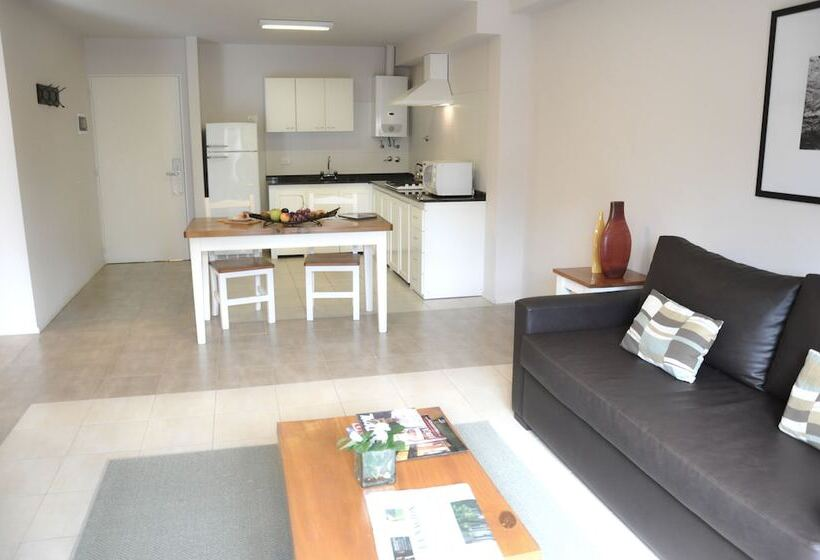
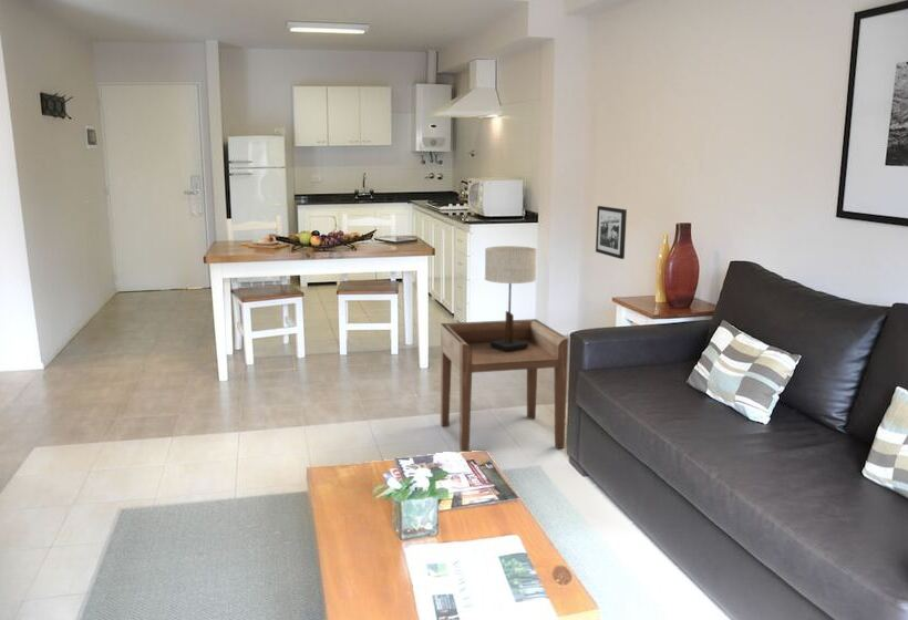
+ picture frame (610, 231)
+ side table (501, 370)
+ table lamp (509, 298)
